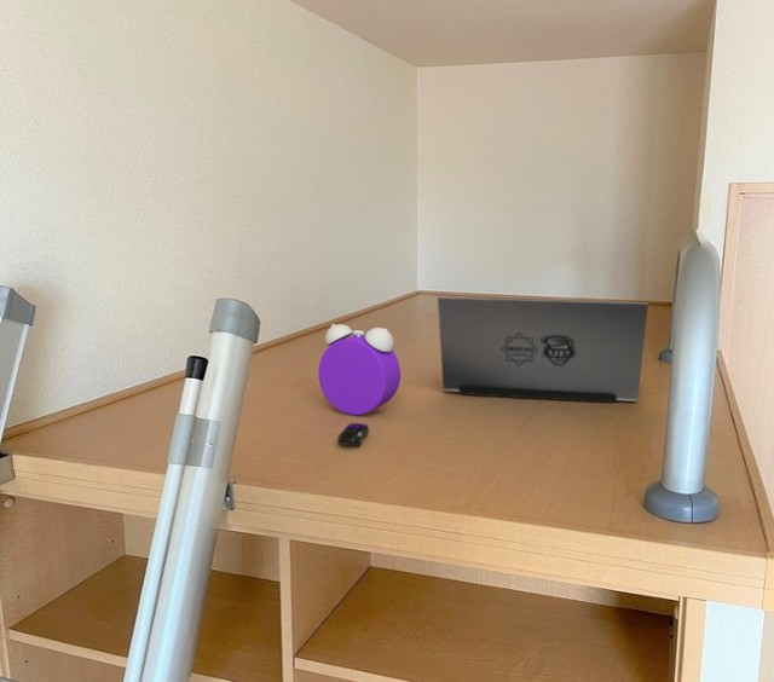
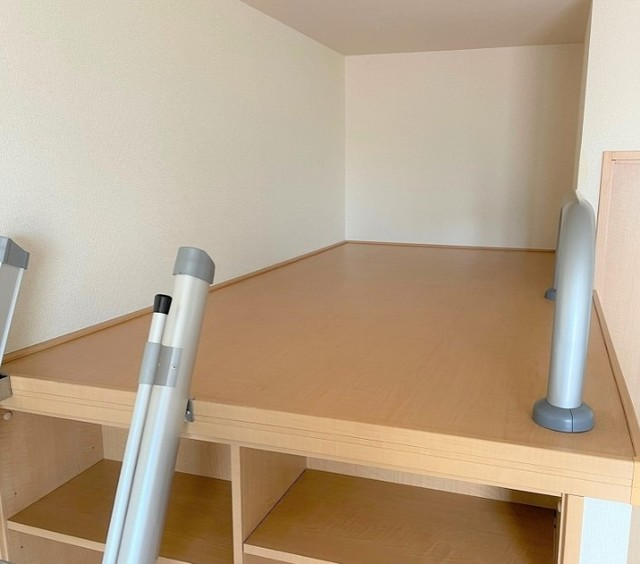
- alarm clock (359, 369)
- laptop (539, 341)
- computer mouse (350, 433)
